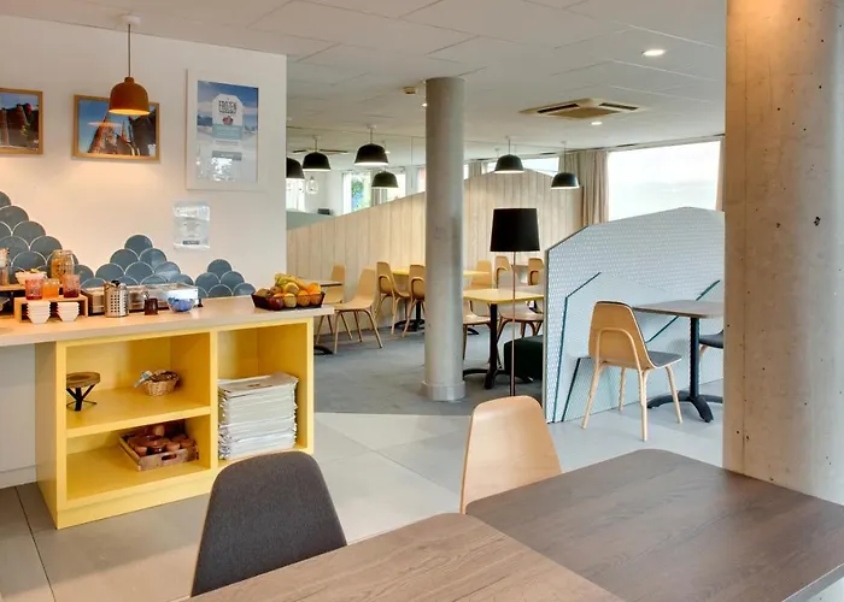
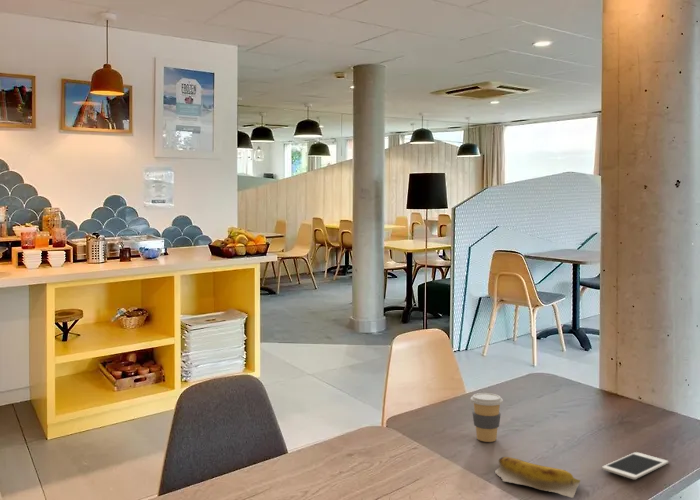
+ cell phone (635, 465)
+ coffee cup (486, 417)
+ banana (539, 471)
